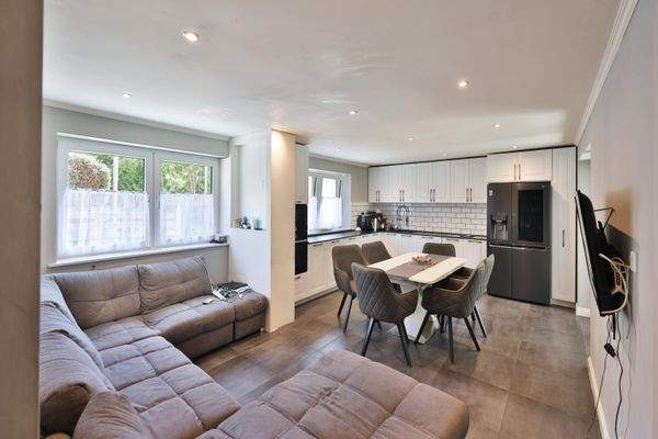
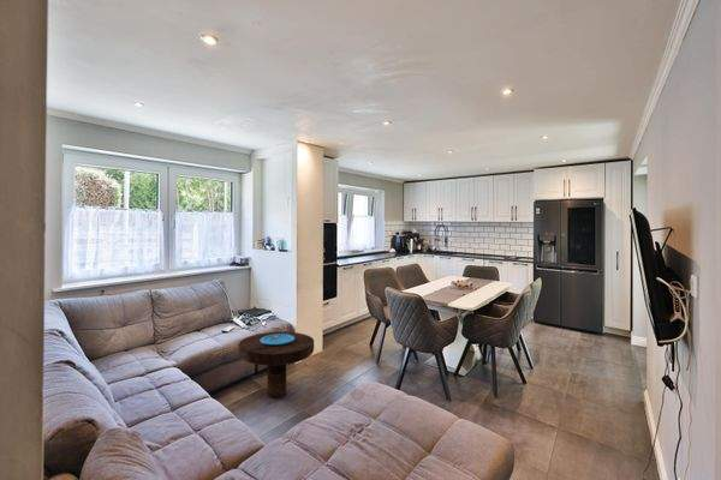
+ side table (276, 366)
